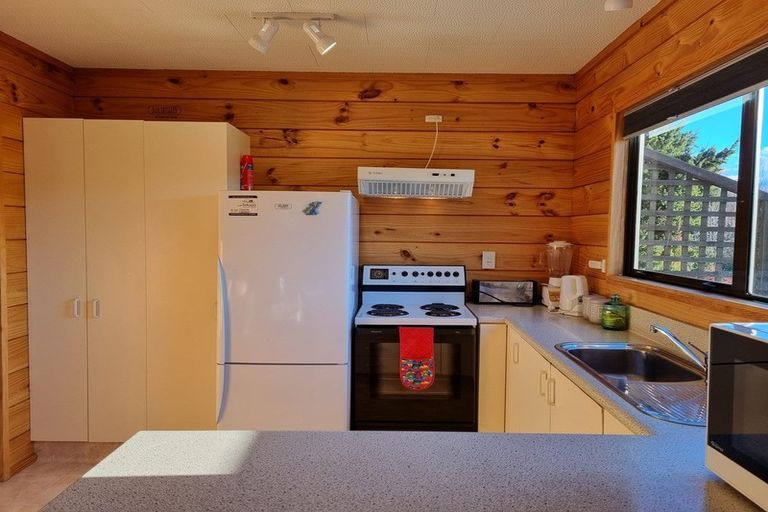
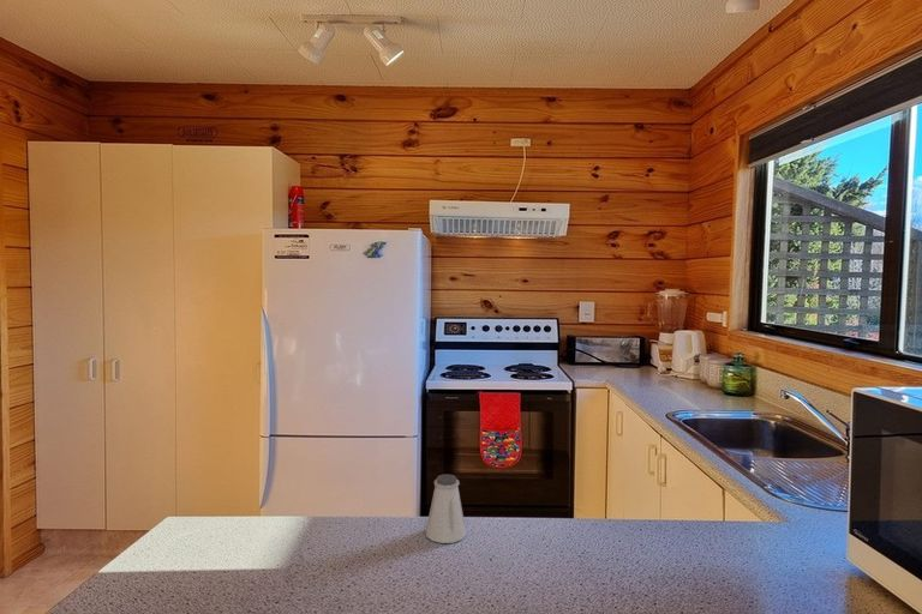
+ saltshaker (445, 505)
